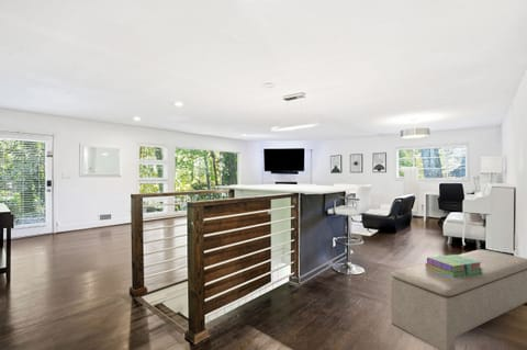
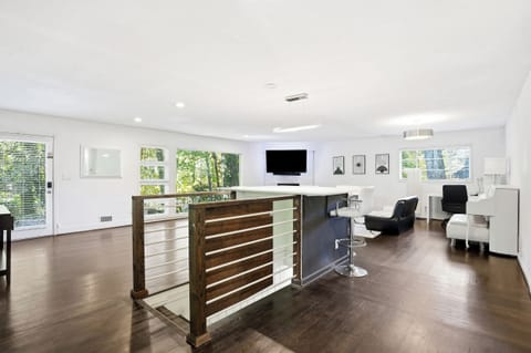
- bench (468, 289)
- stack of books (452, 264)
